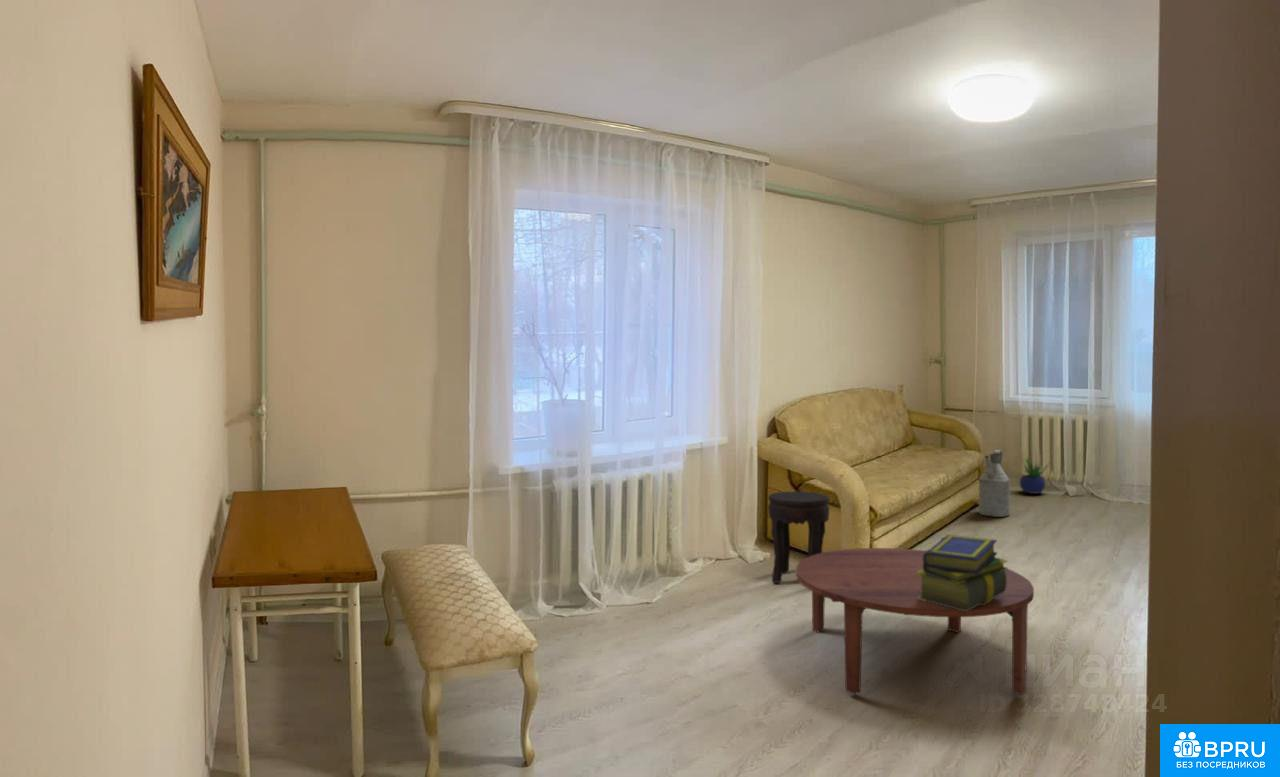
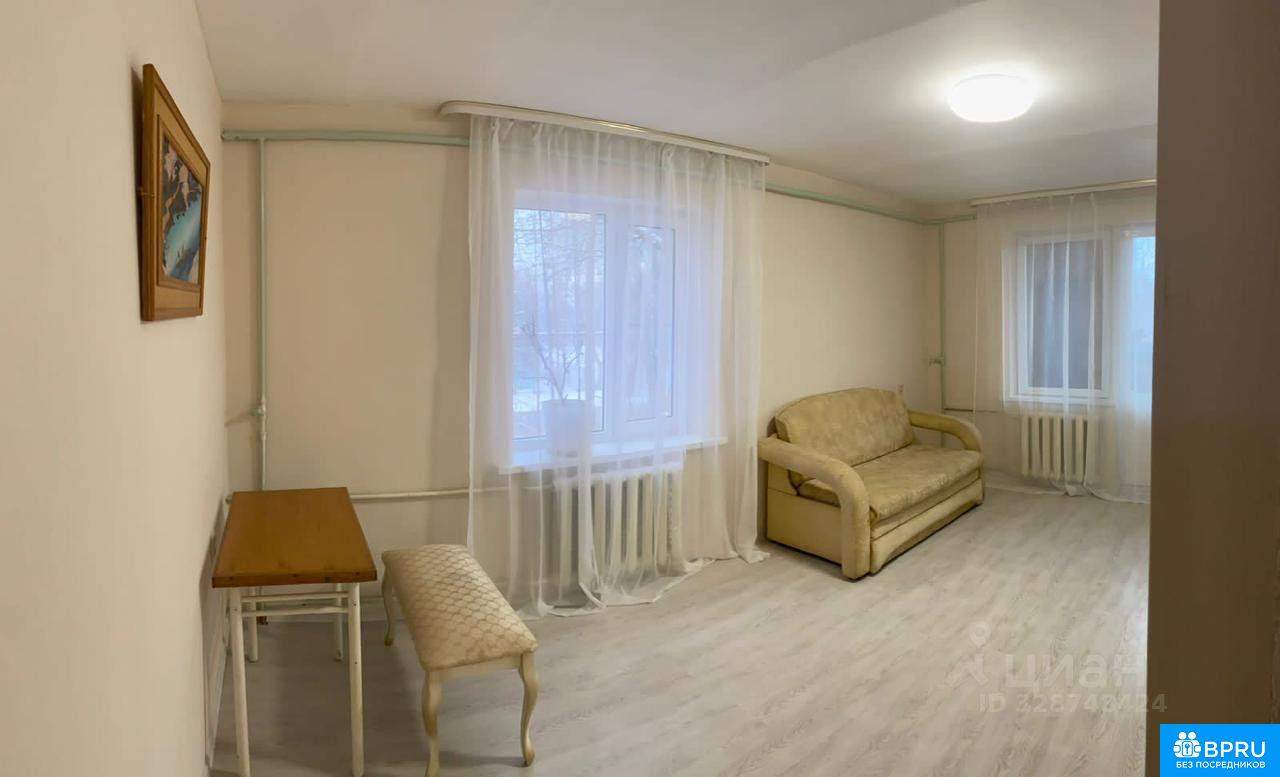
- side table (789, 537)
- potted plant (1034, 474)
- coffee table (908, 614)
- stack of books (962, 570)
- watering can (993, 482)
